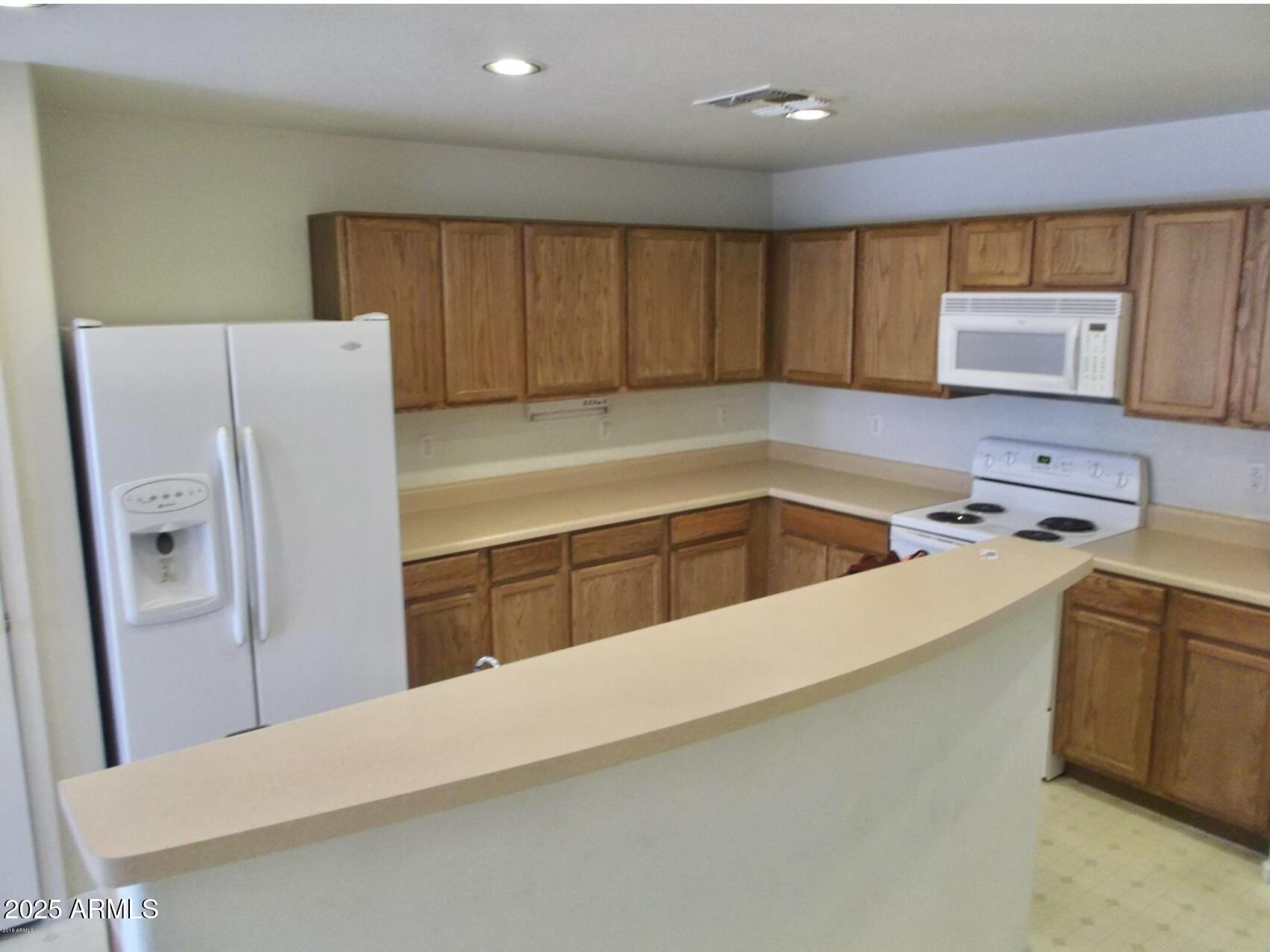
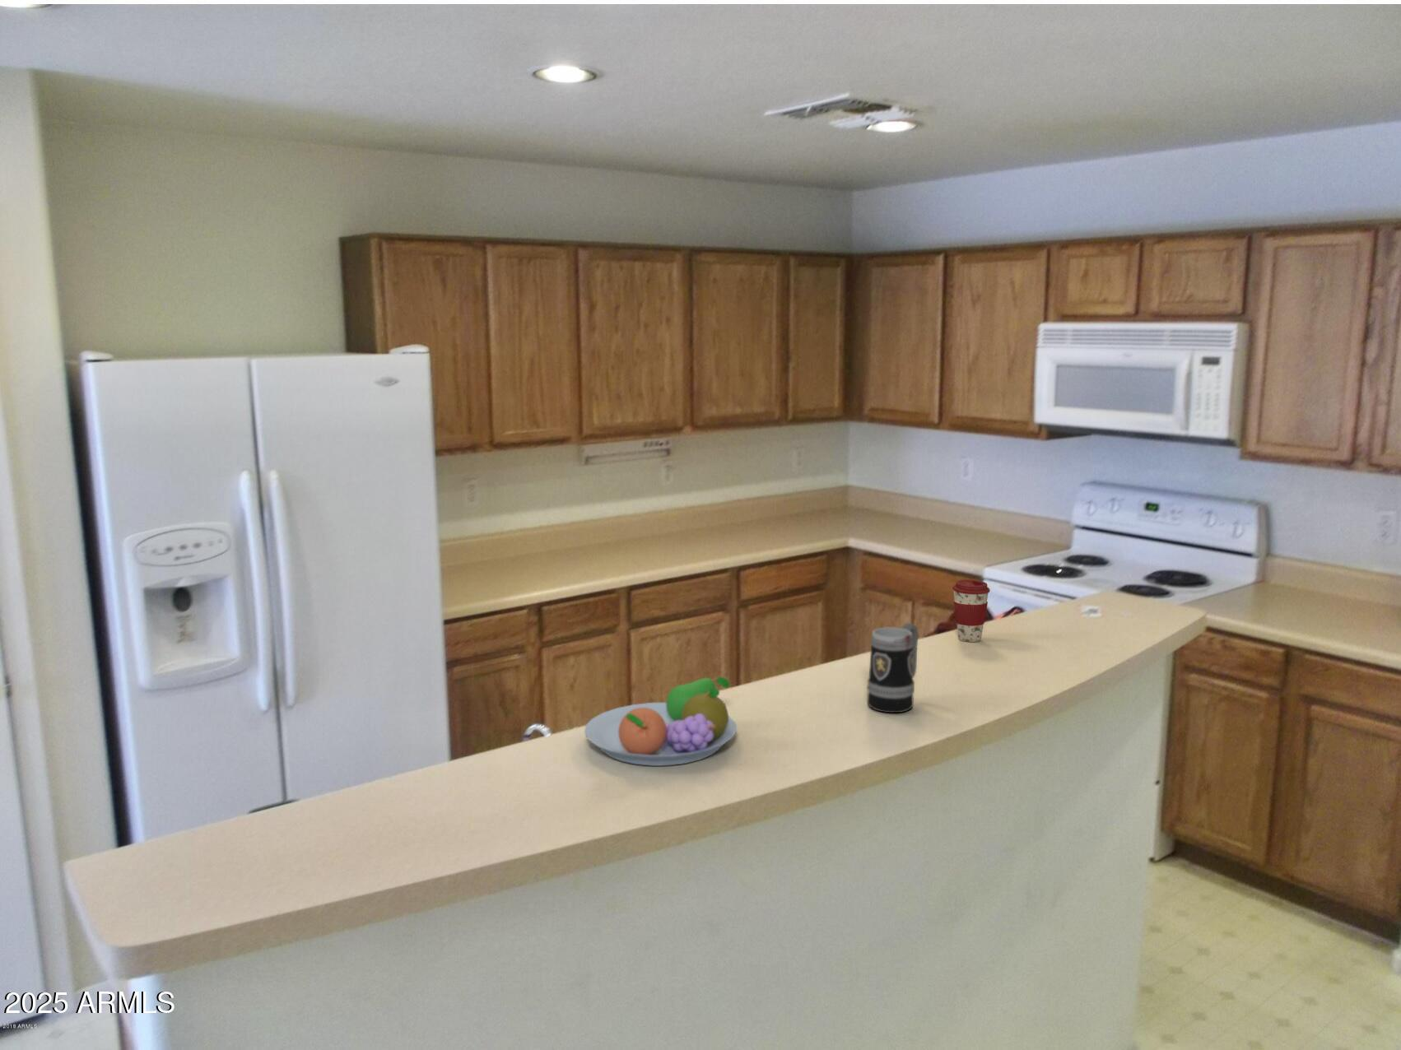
+ mug (897, 666)
+ coffee cup (970, 611)
+ fruit bowl (666, 711)
